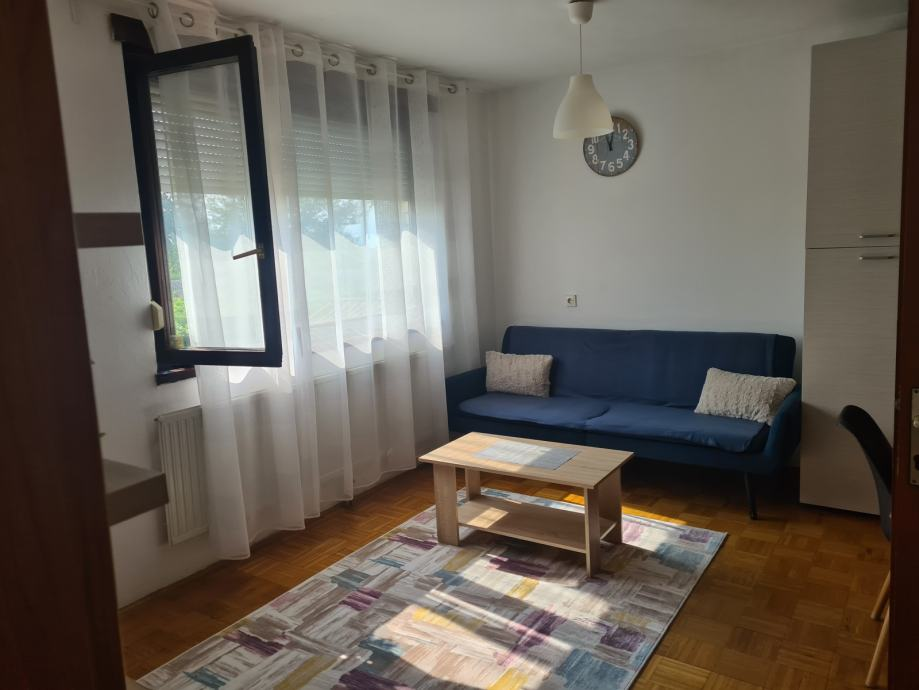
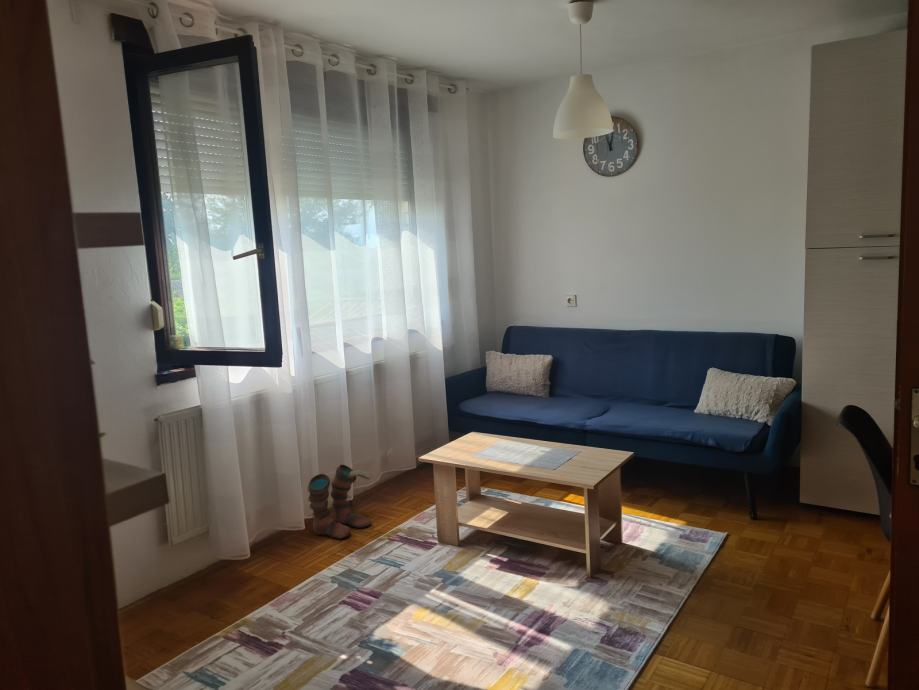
+ boots (343, 497)
